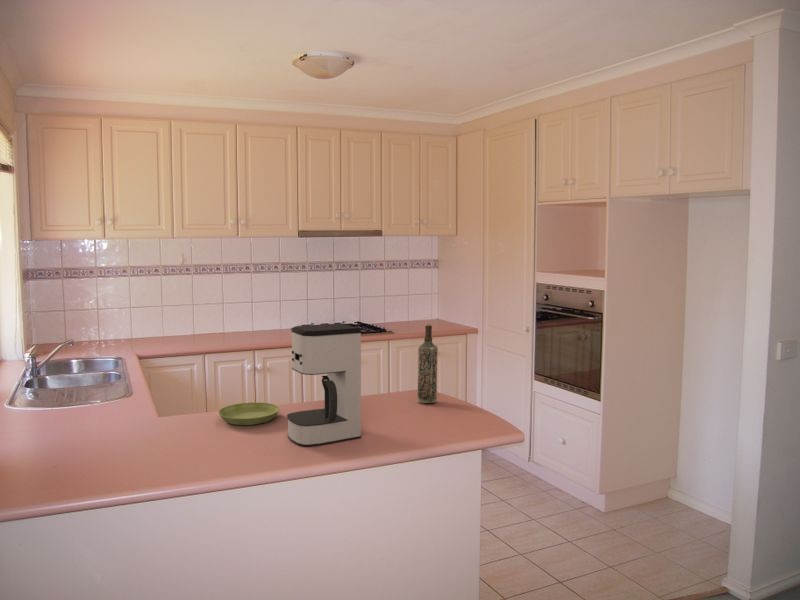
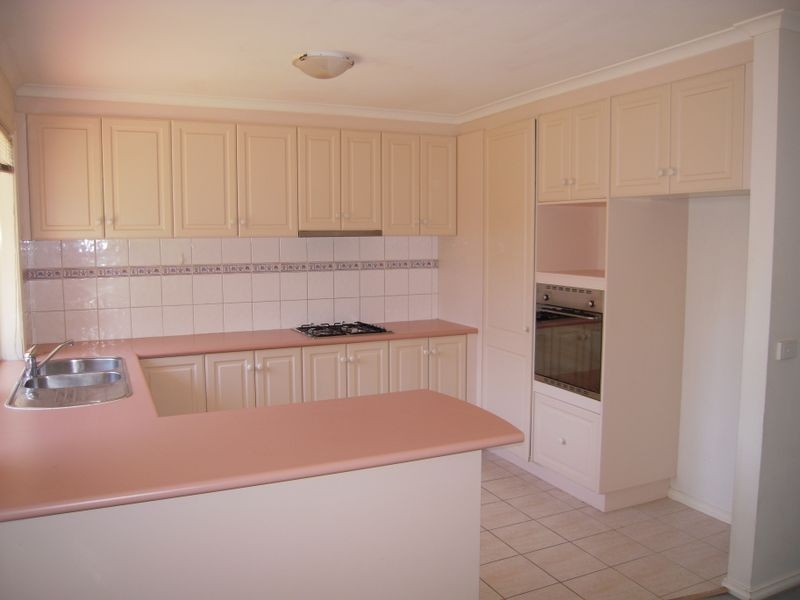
- coffee maker (323, 383)
- saucer (249, 414)
- bottle (427, 363)
